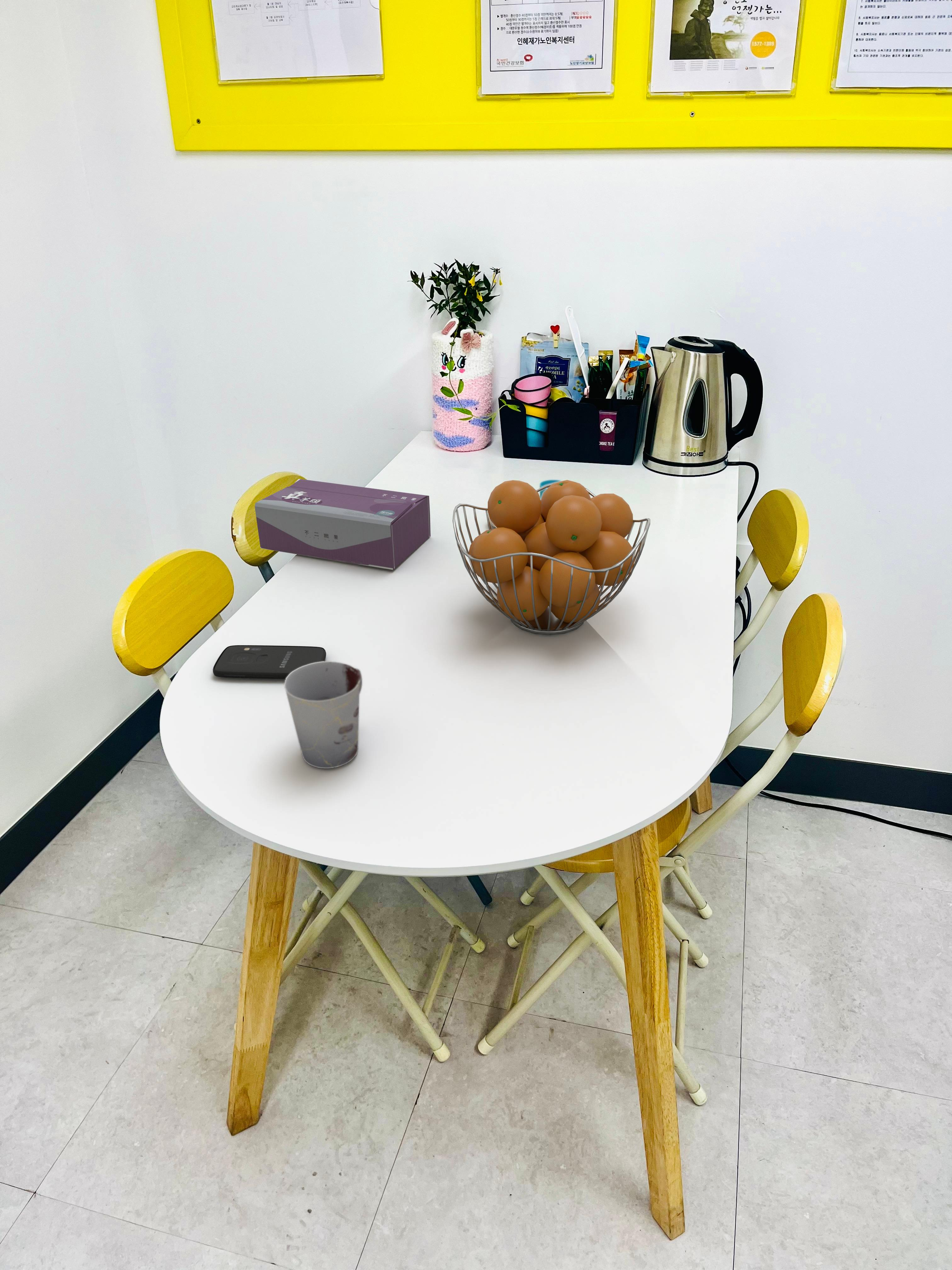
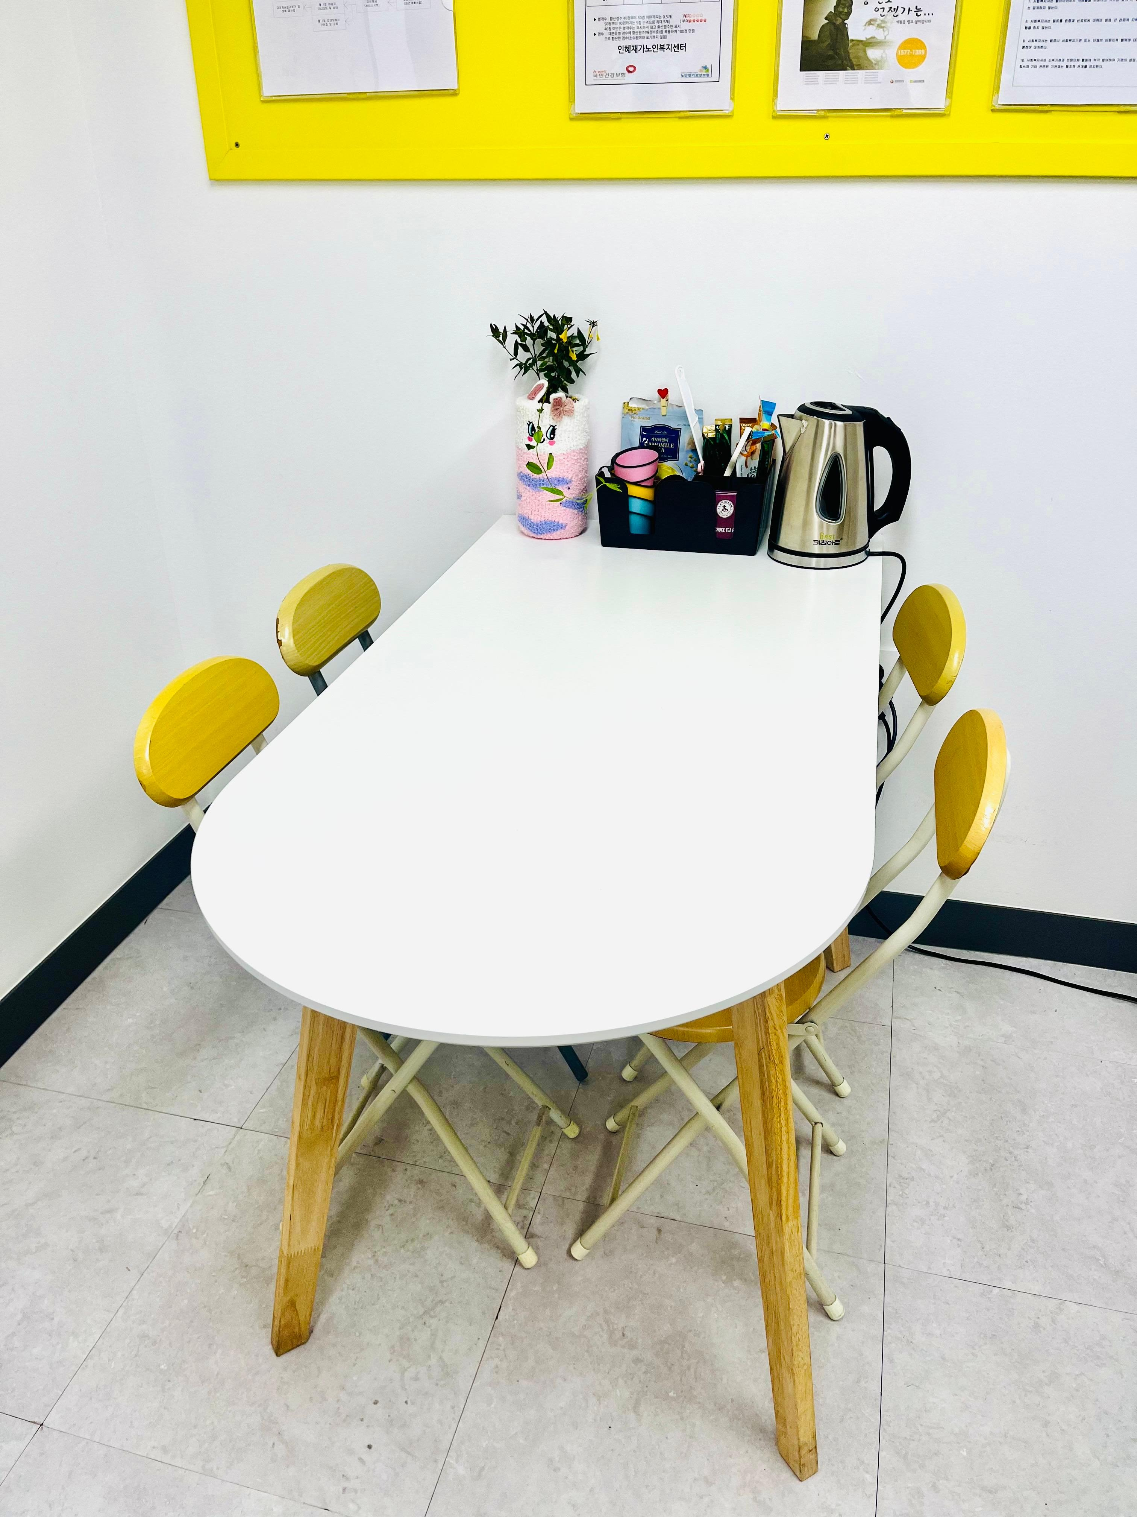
- smartphone (270, 662)
- fruit basket (549, 554)
- cup (334, 710)
- tissue box (345, 520)
- cup (541, 500)
